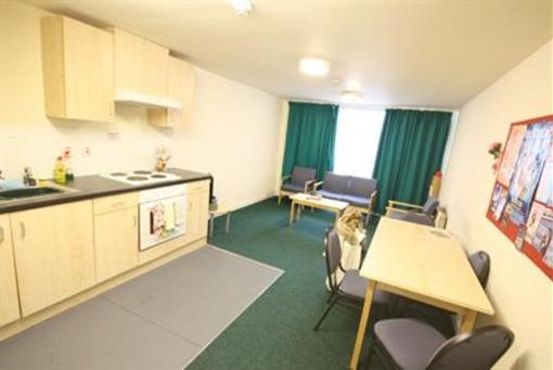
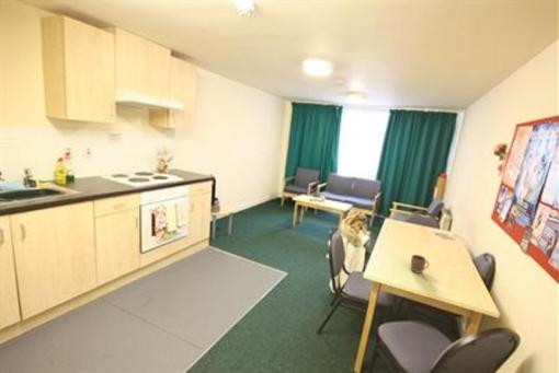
+ mug (418, 264)
